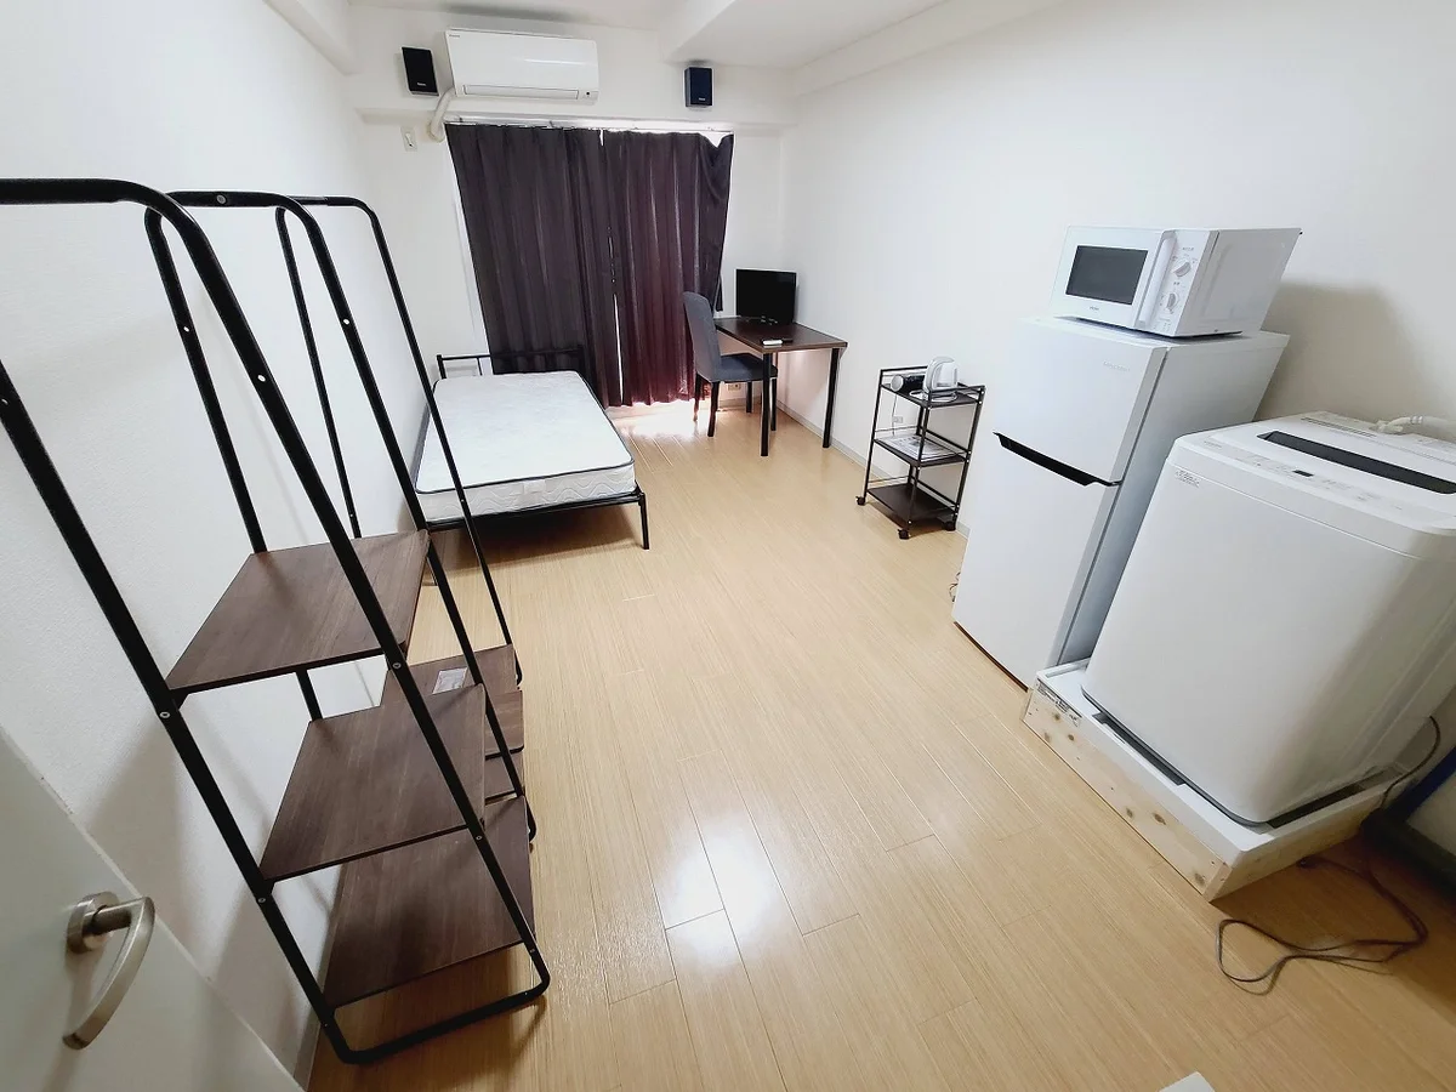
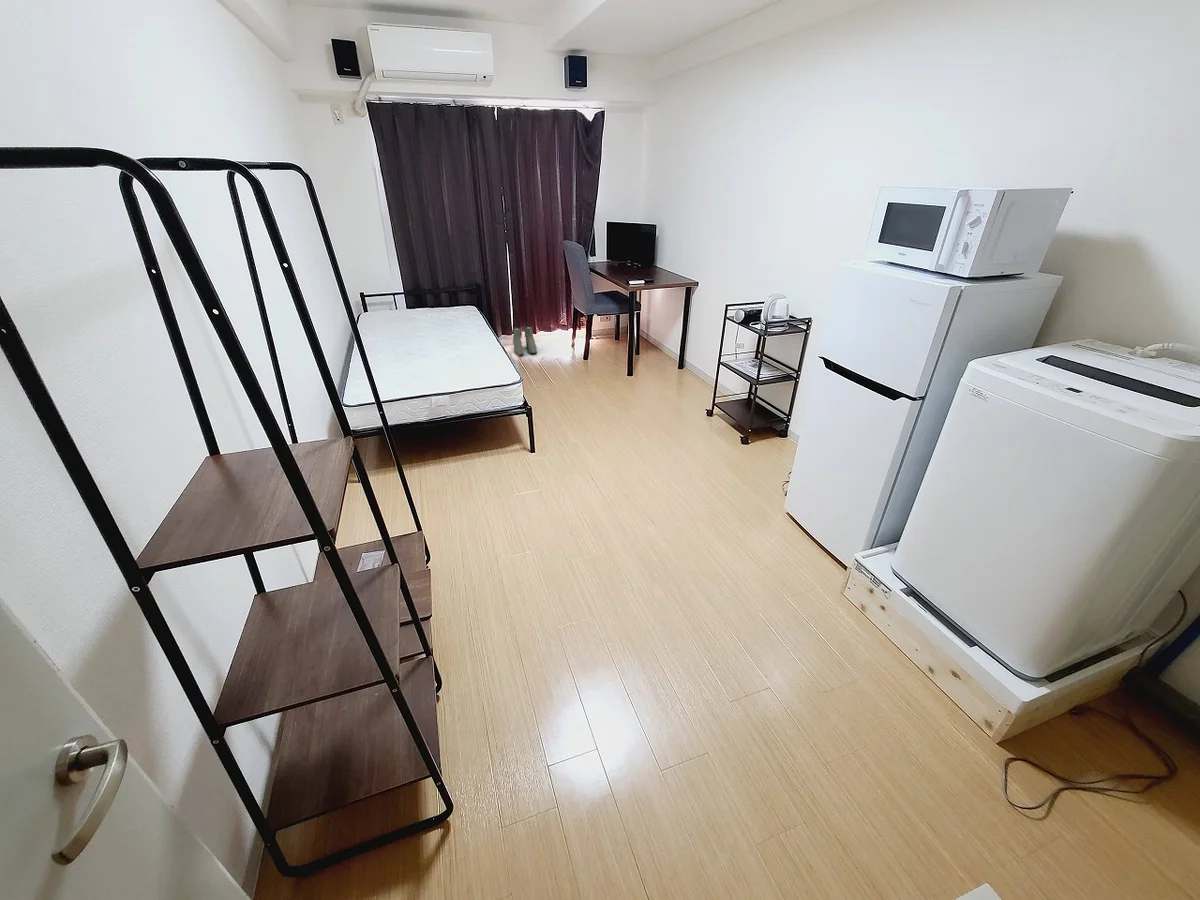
+ boots (526, 339)
